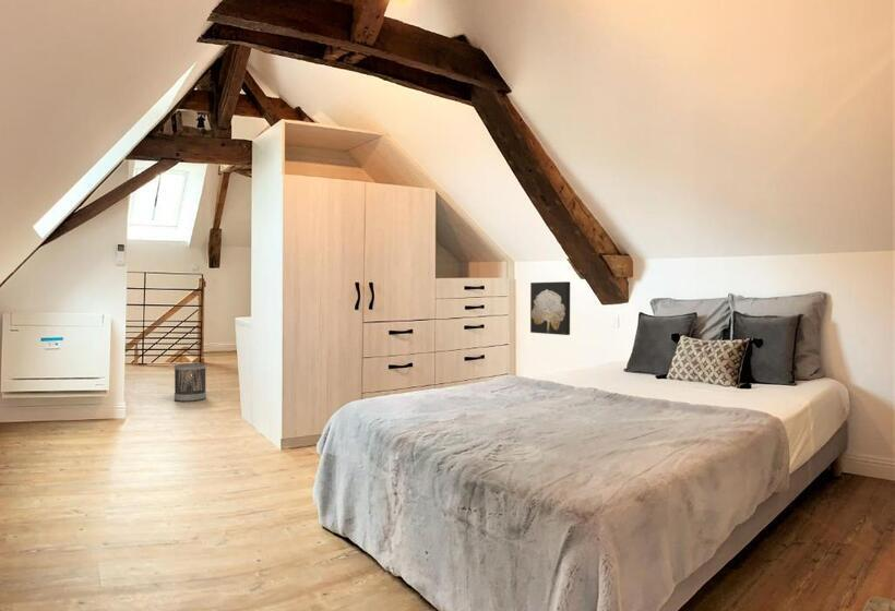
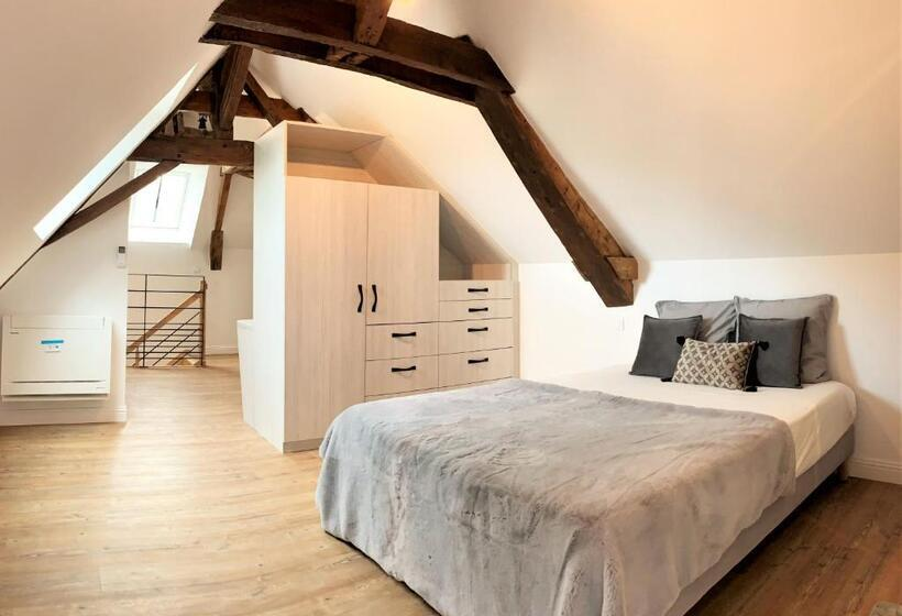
- wastebasket (190, 382)
- wall art (549, 308)
